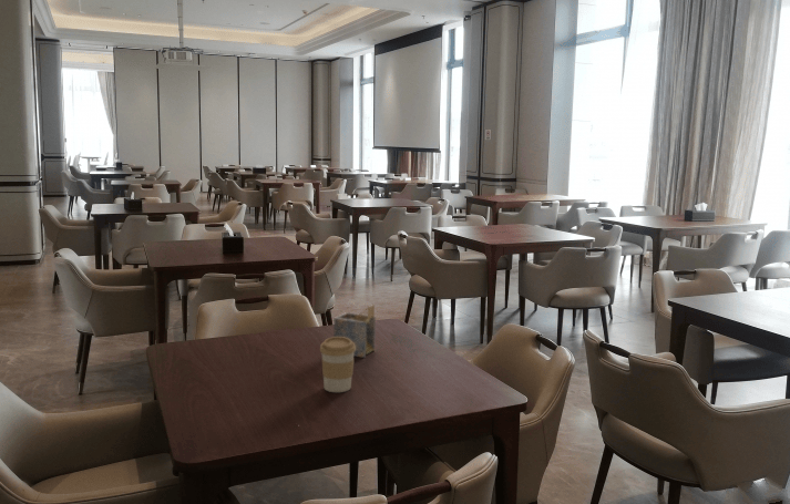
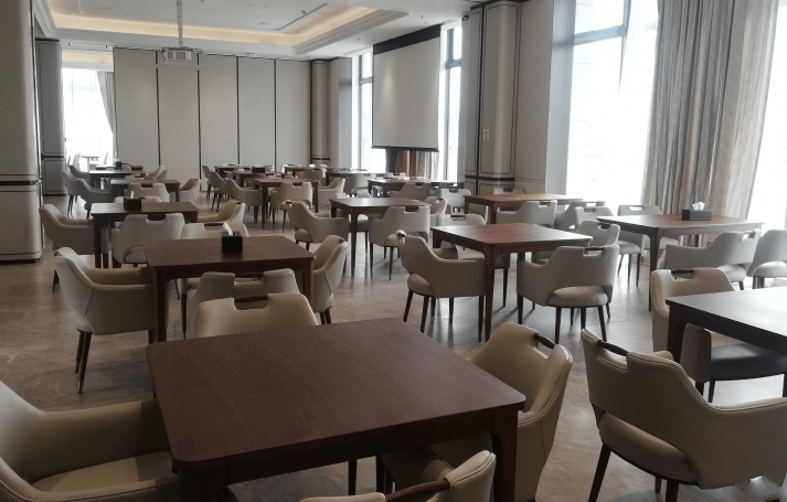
- napkin holder (355, 328)
- coffee cup (337, 363)
